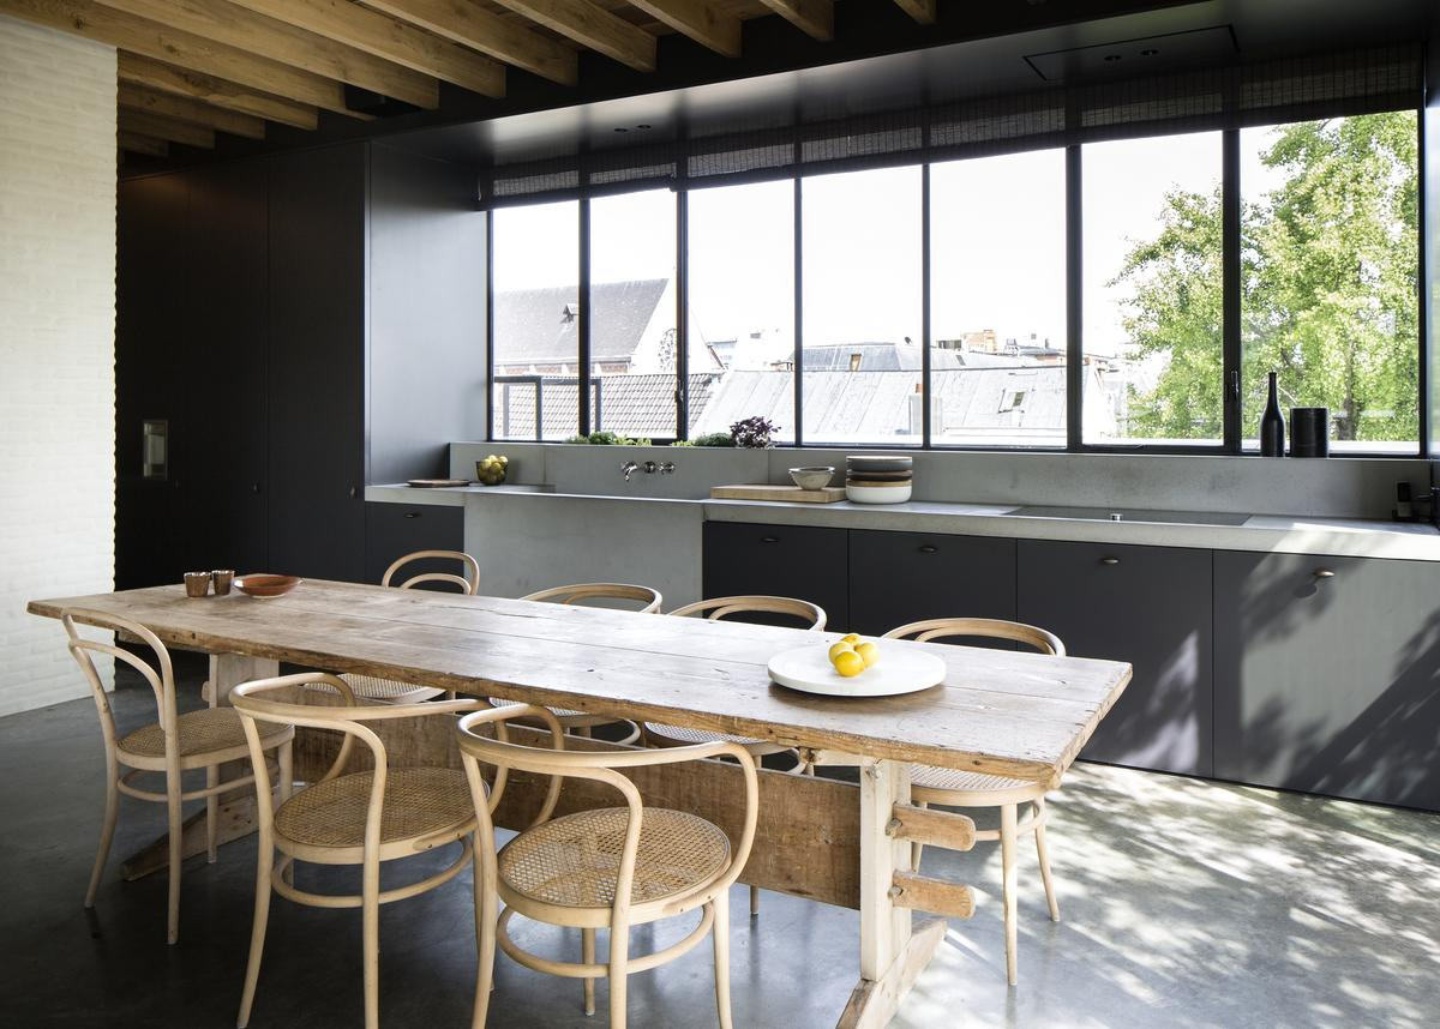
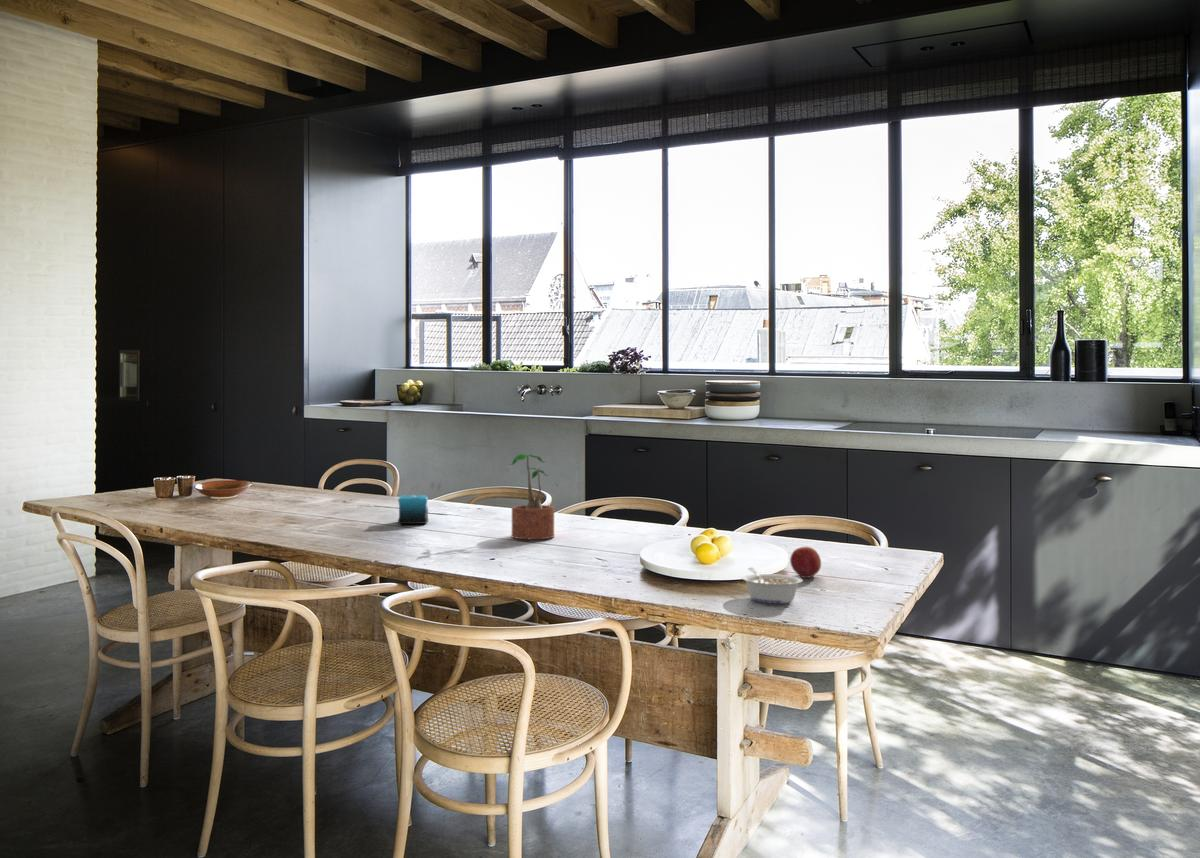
+ candle (413, 504)
+ legume (769, 586)
+ potted plant (529, 494)
+ fruit (805, 561)
